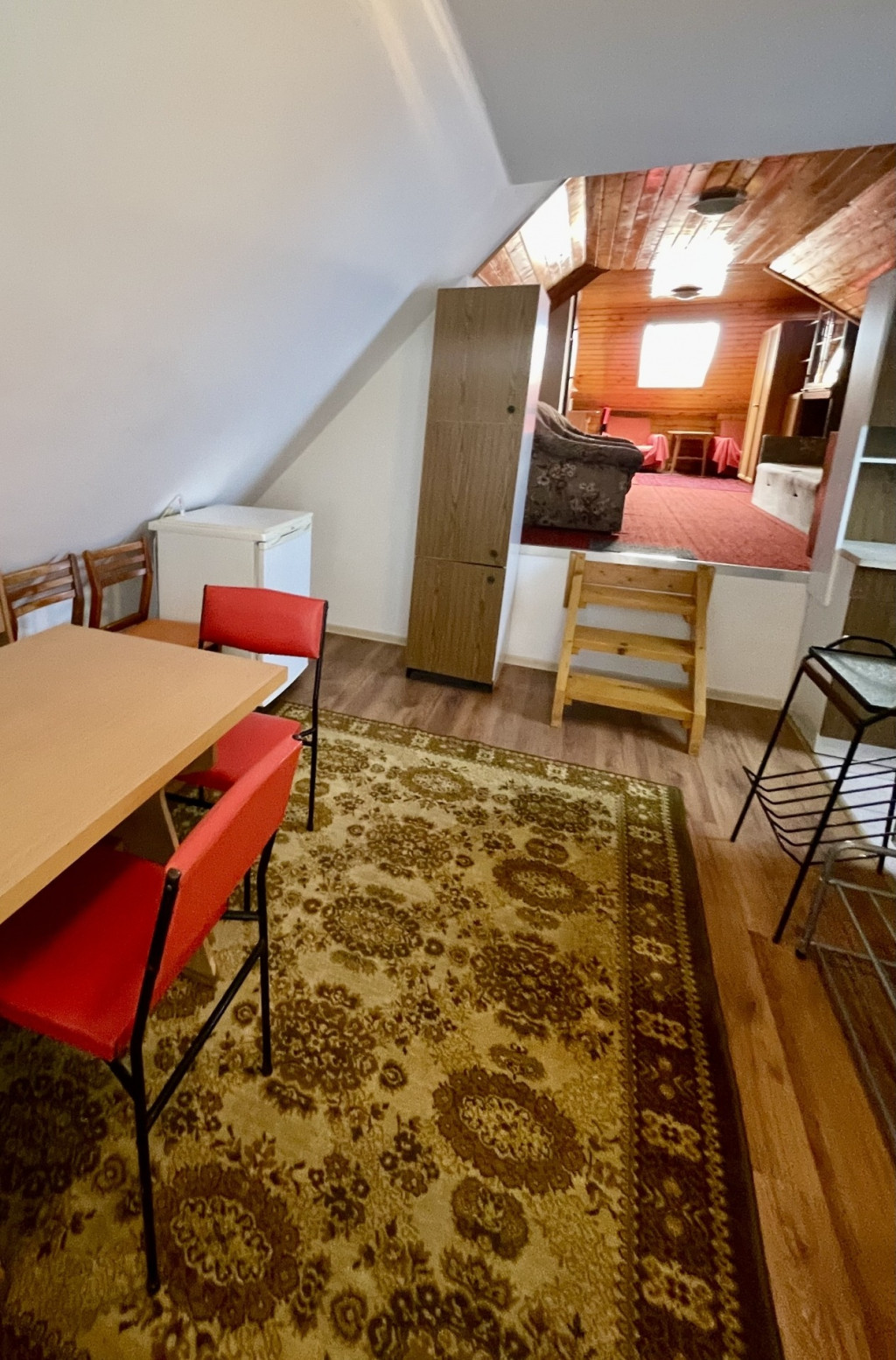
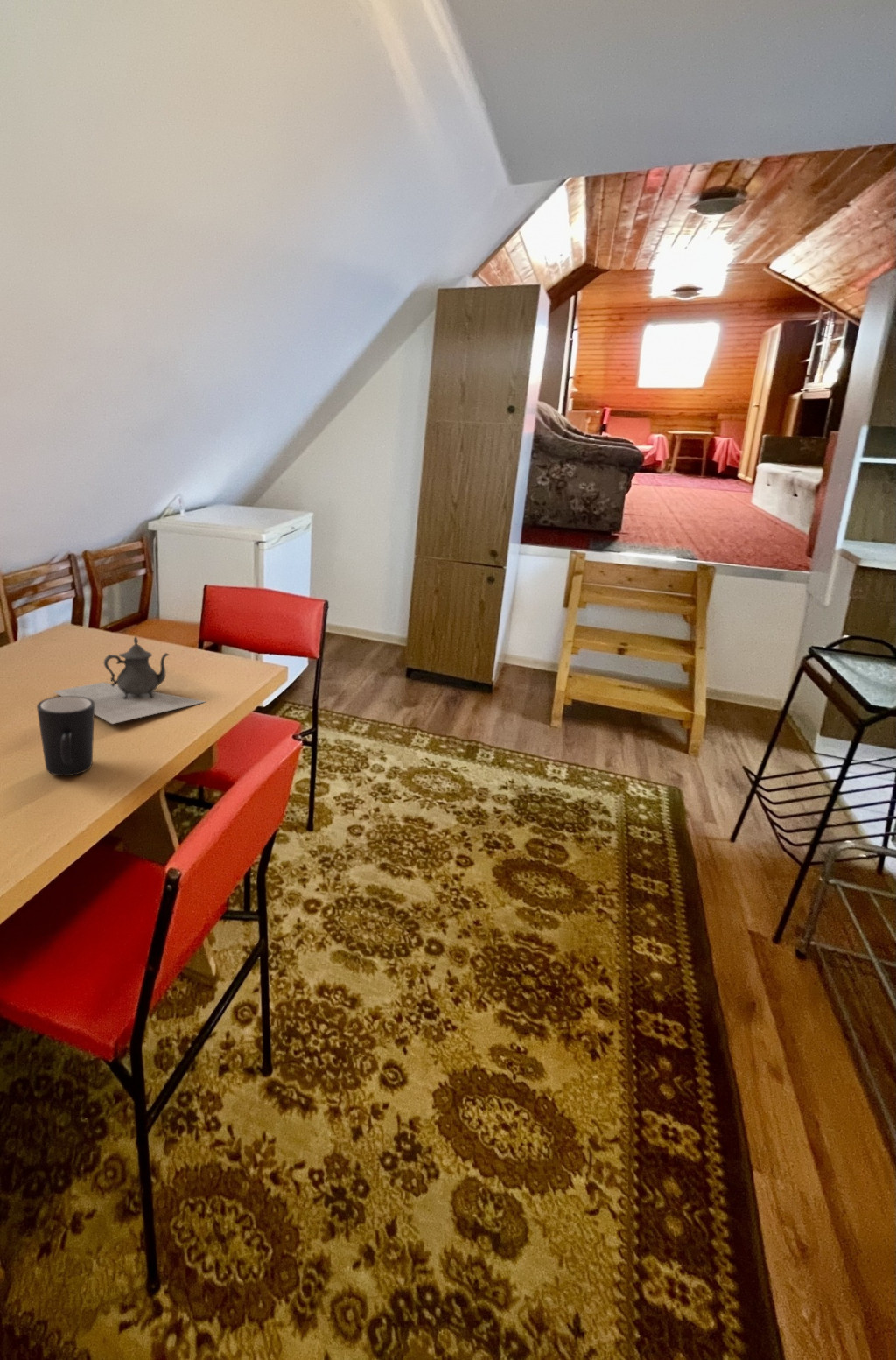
+ teapot (138, 665)
+ mug (69, 740)
